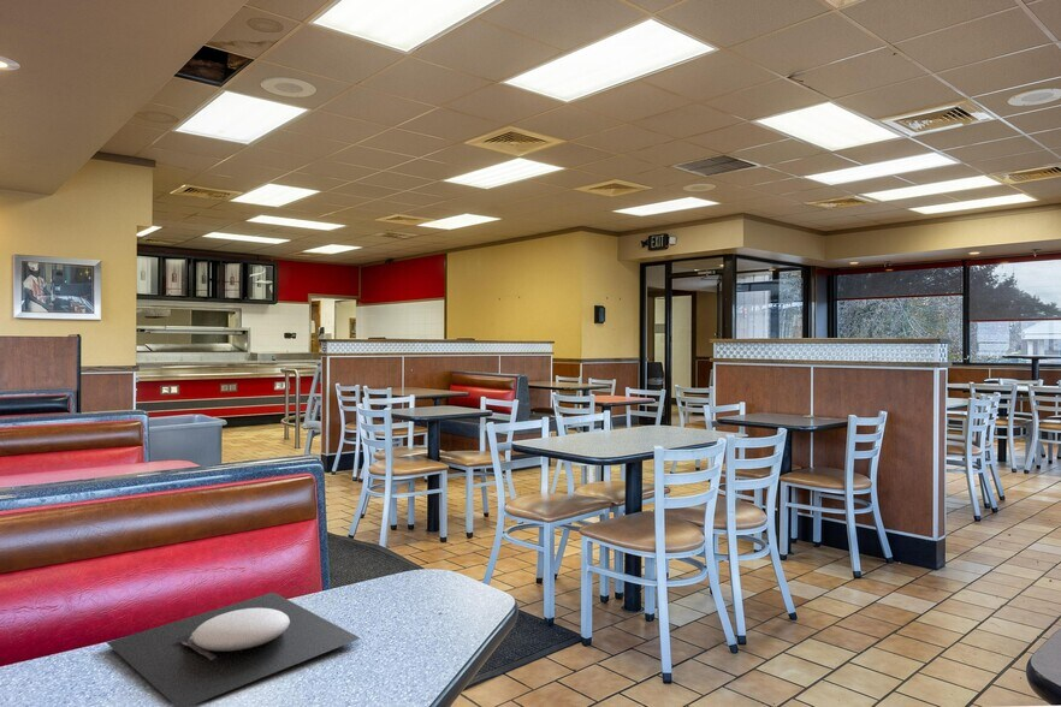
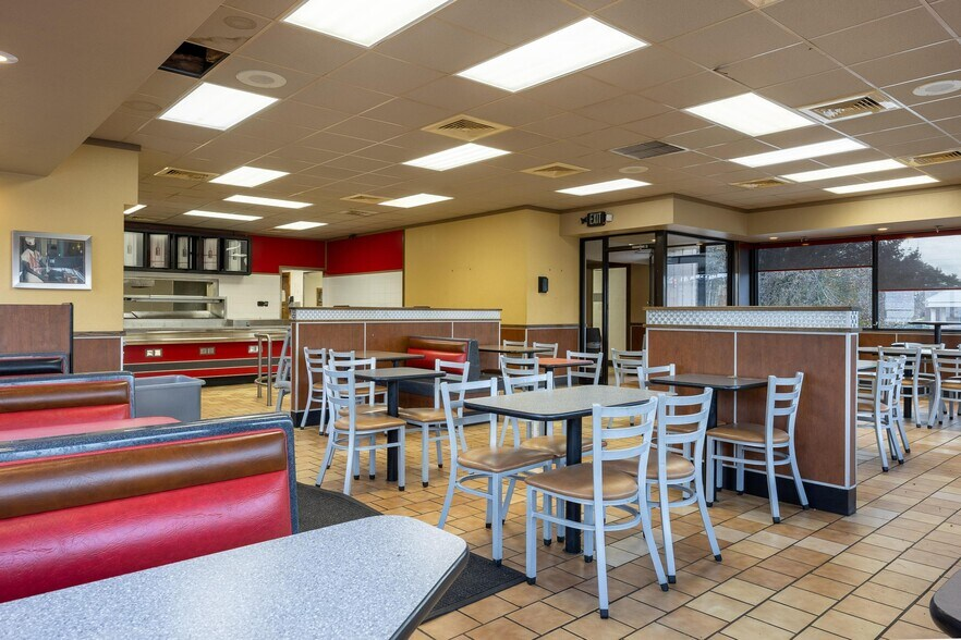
- plate (235, 629)
